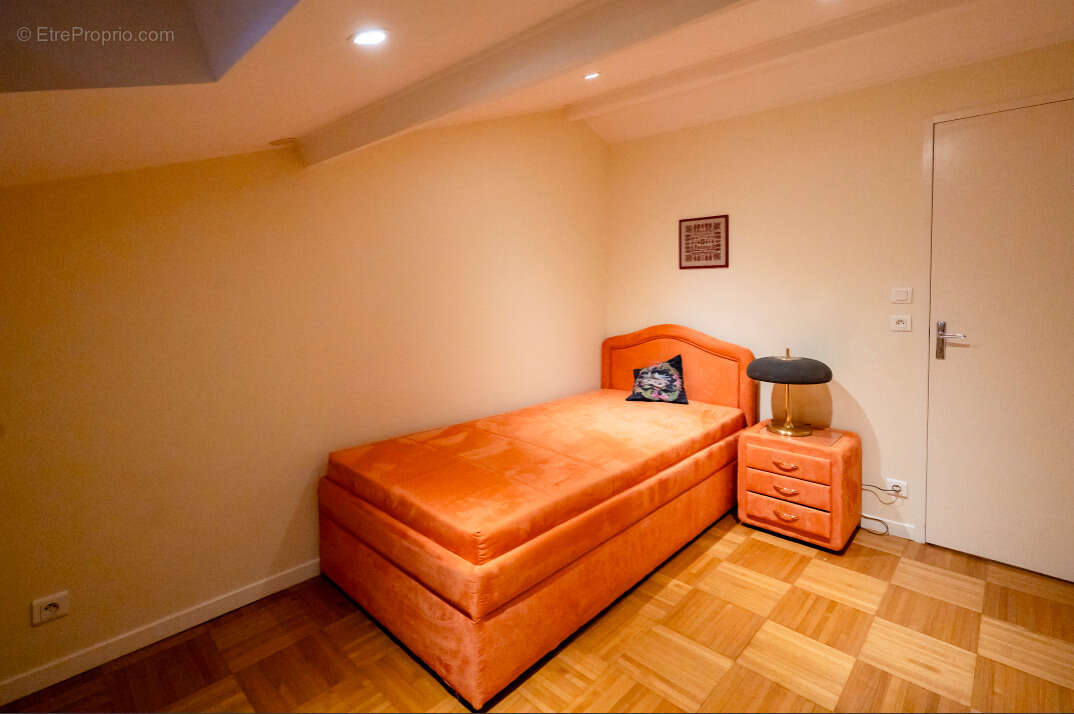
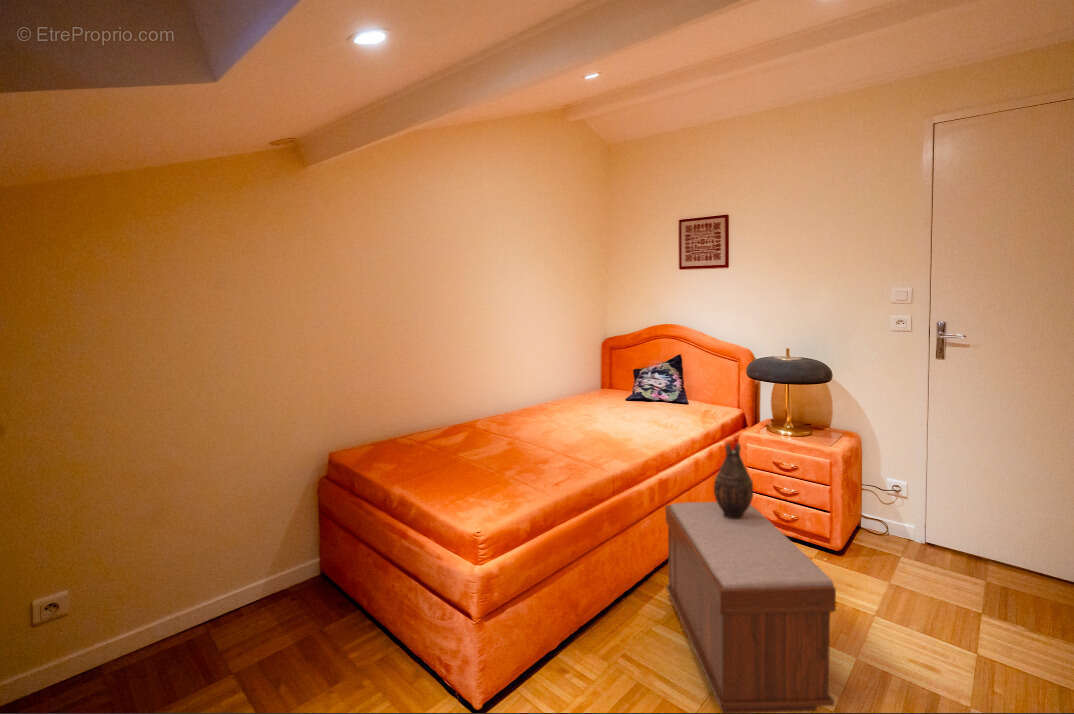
+ decorative vase (733, 478)
+ bench (736, 591)
